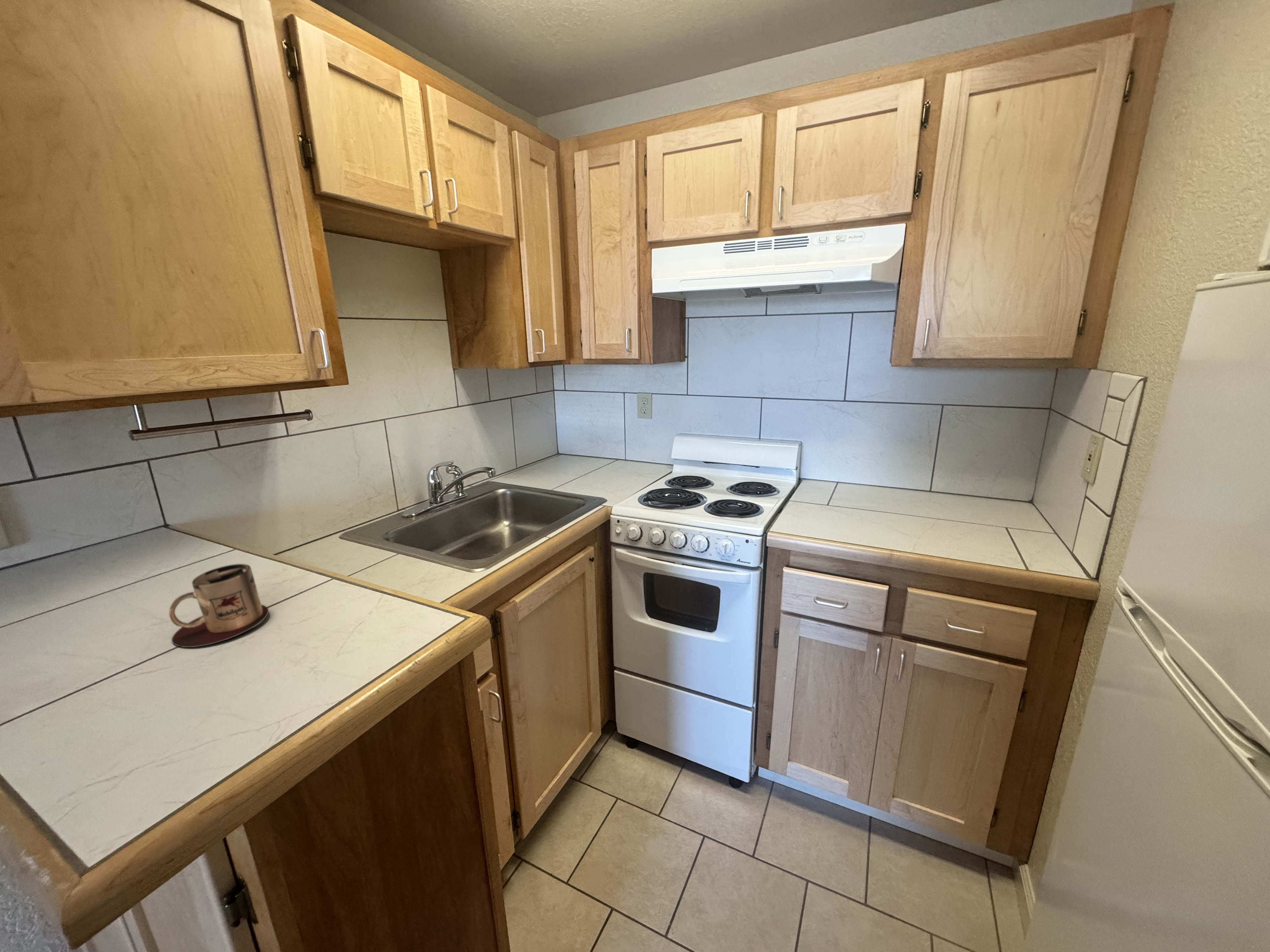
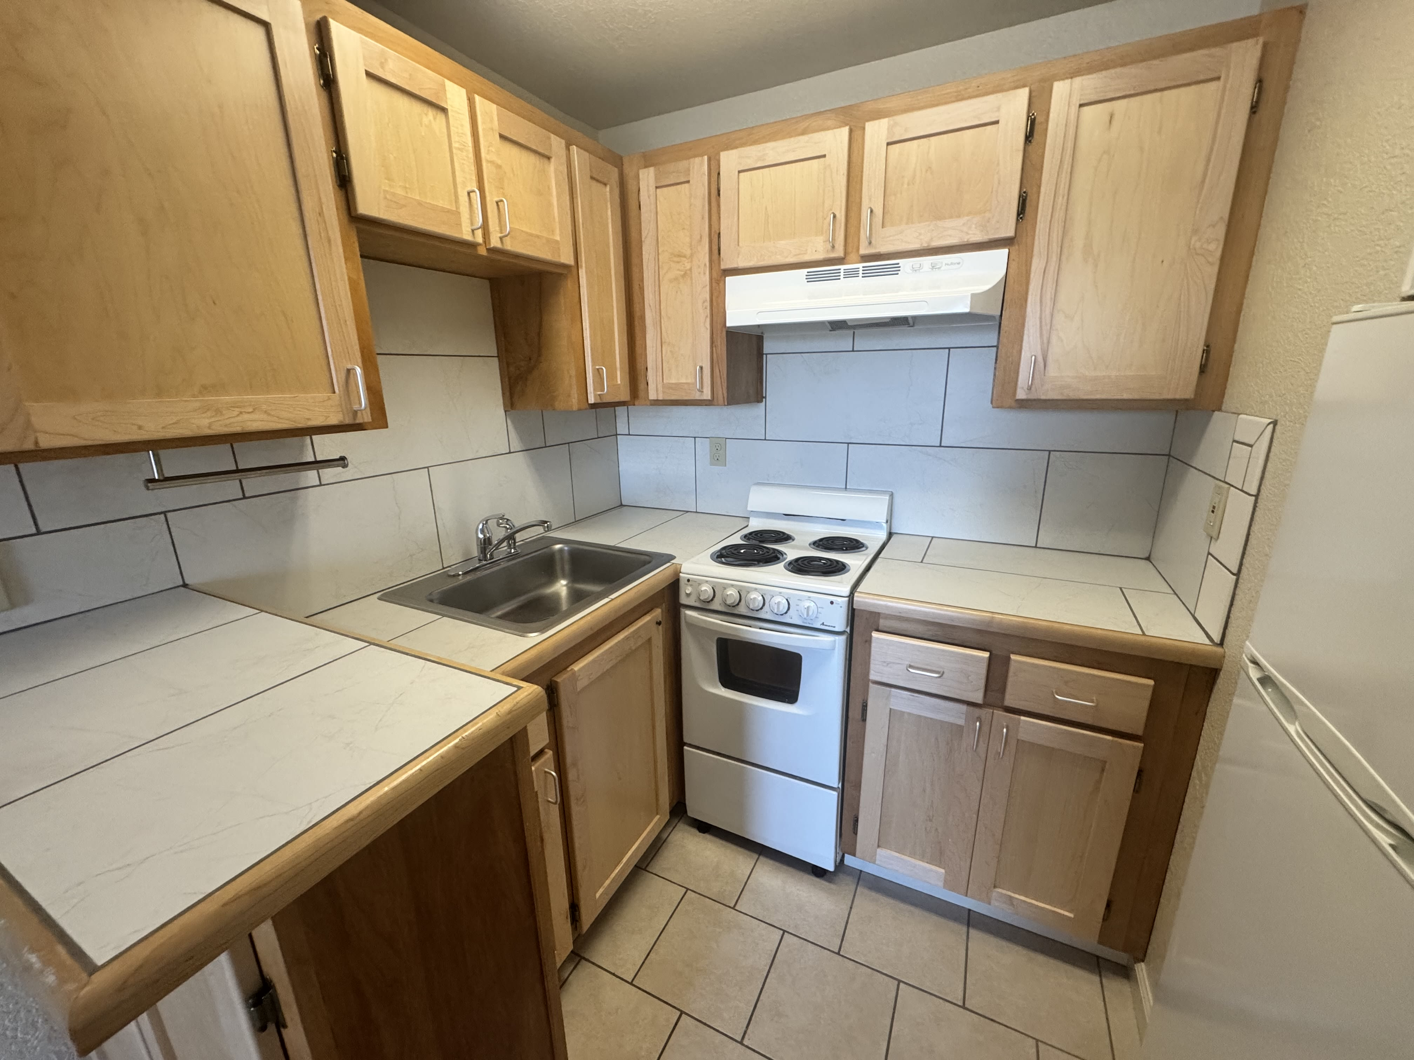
- mug (217, 600)
